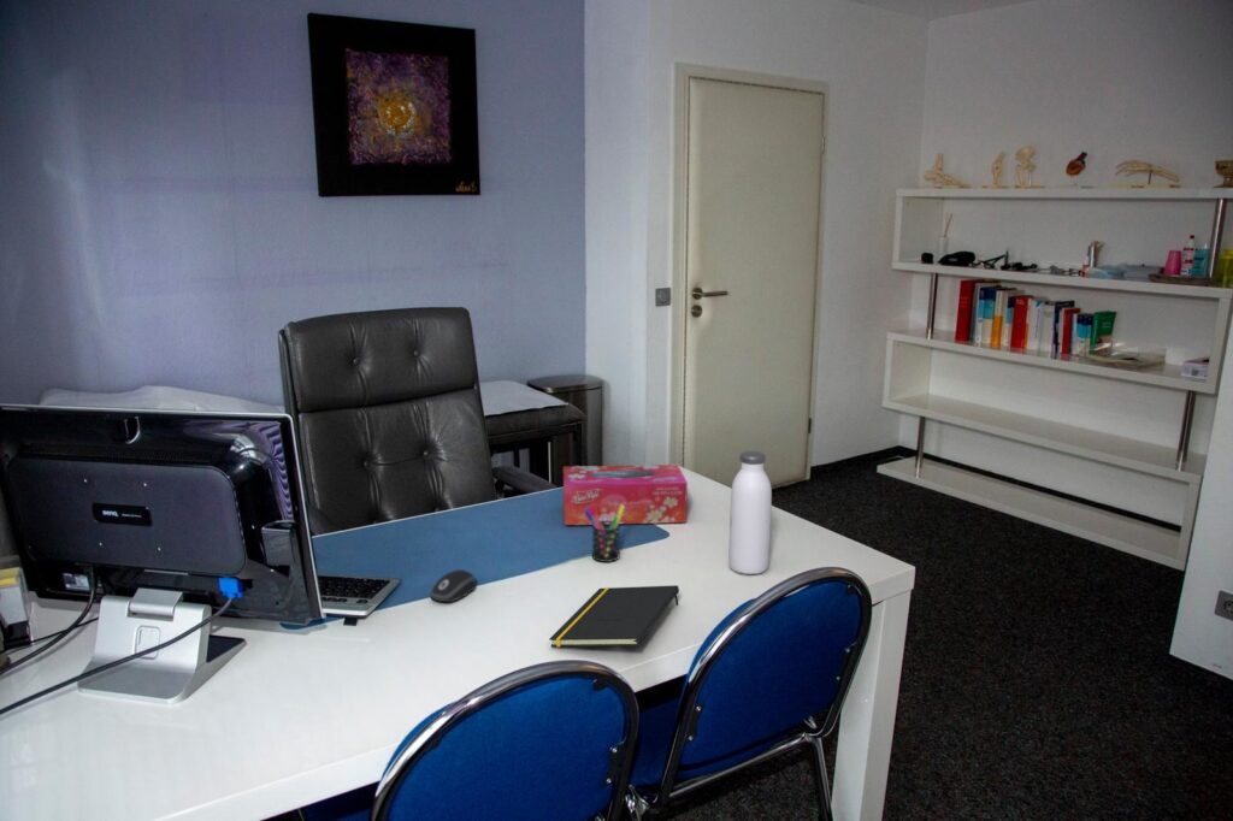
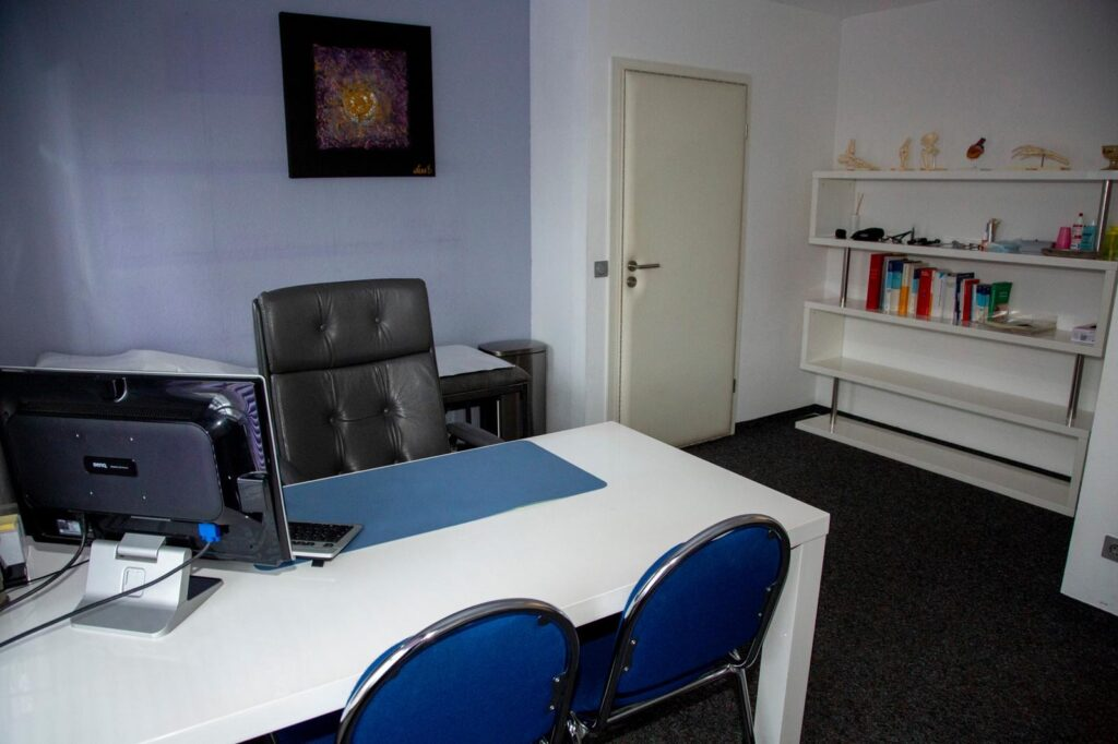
- computer mouse (454, 583)
- notepad (616, 614)
- pen holder (606, 531)
- water bottle (750, 510)
- tissue box (623, 494)
